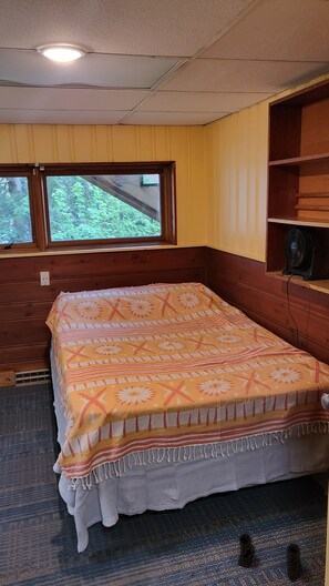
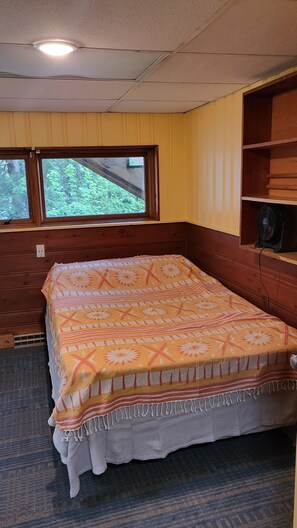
- boots (254, 549)
